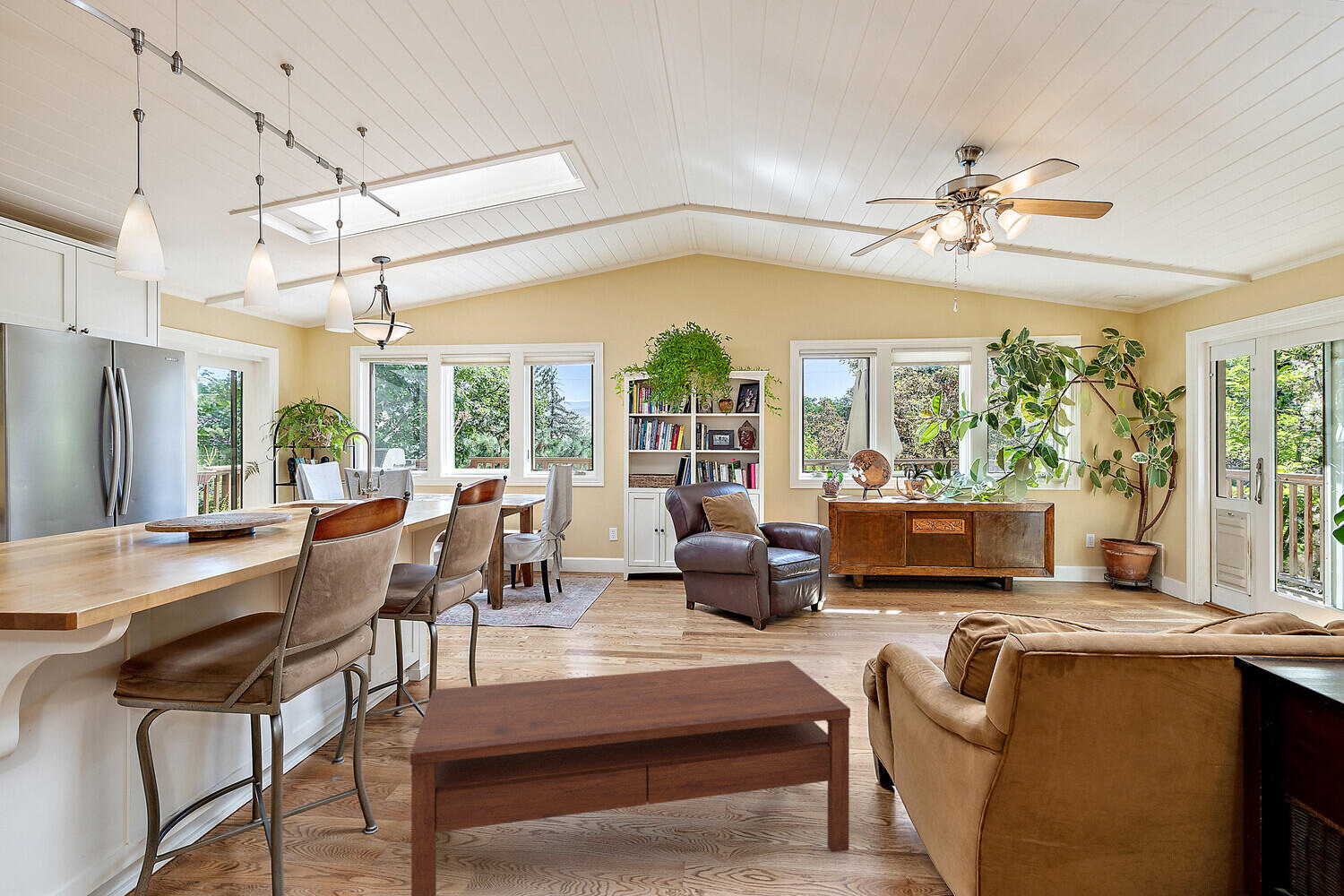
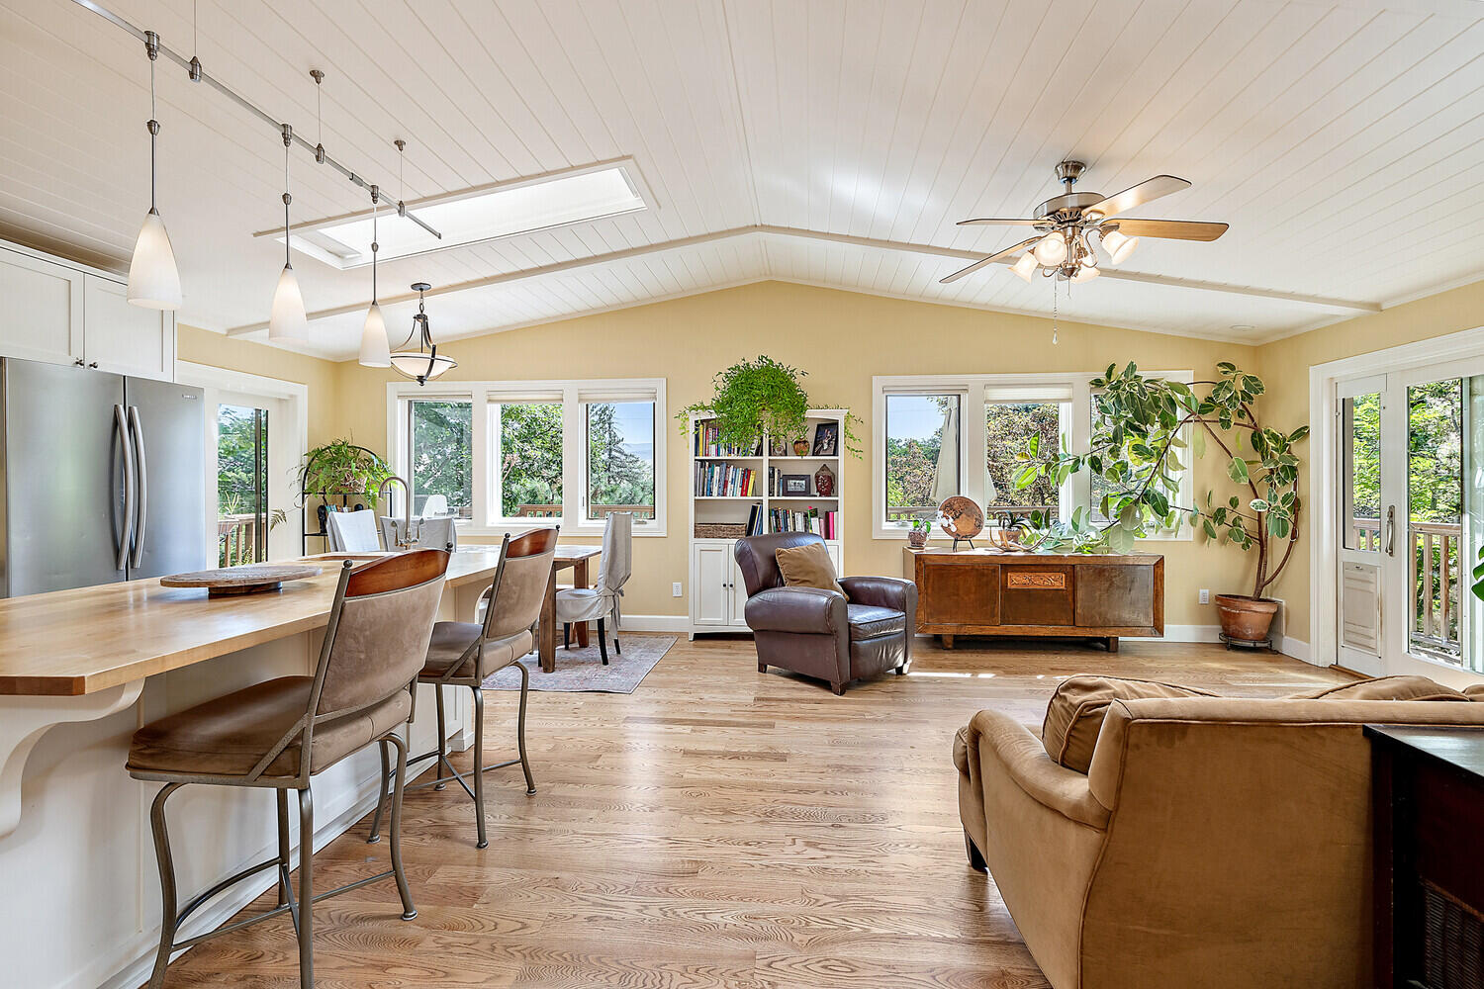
- coffee table (633, 766)
